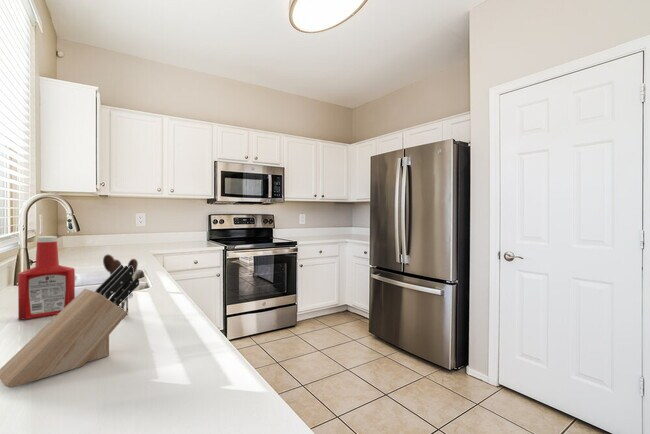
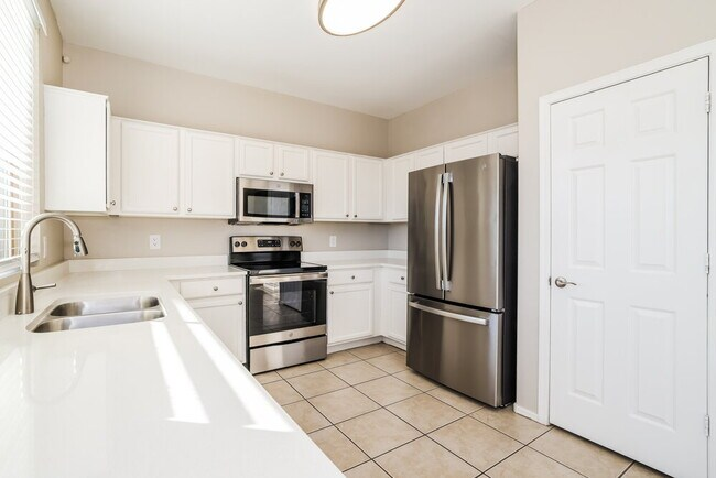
- utensil holder (112, 295)
- knife block (77, 315)
- soap bottle (47, 275)
